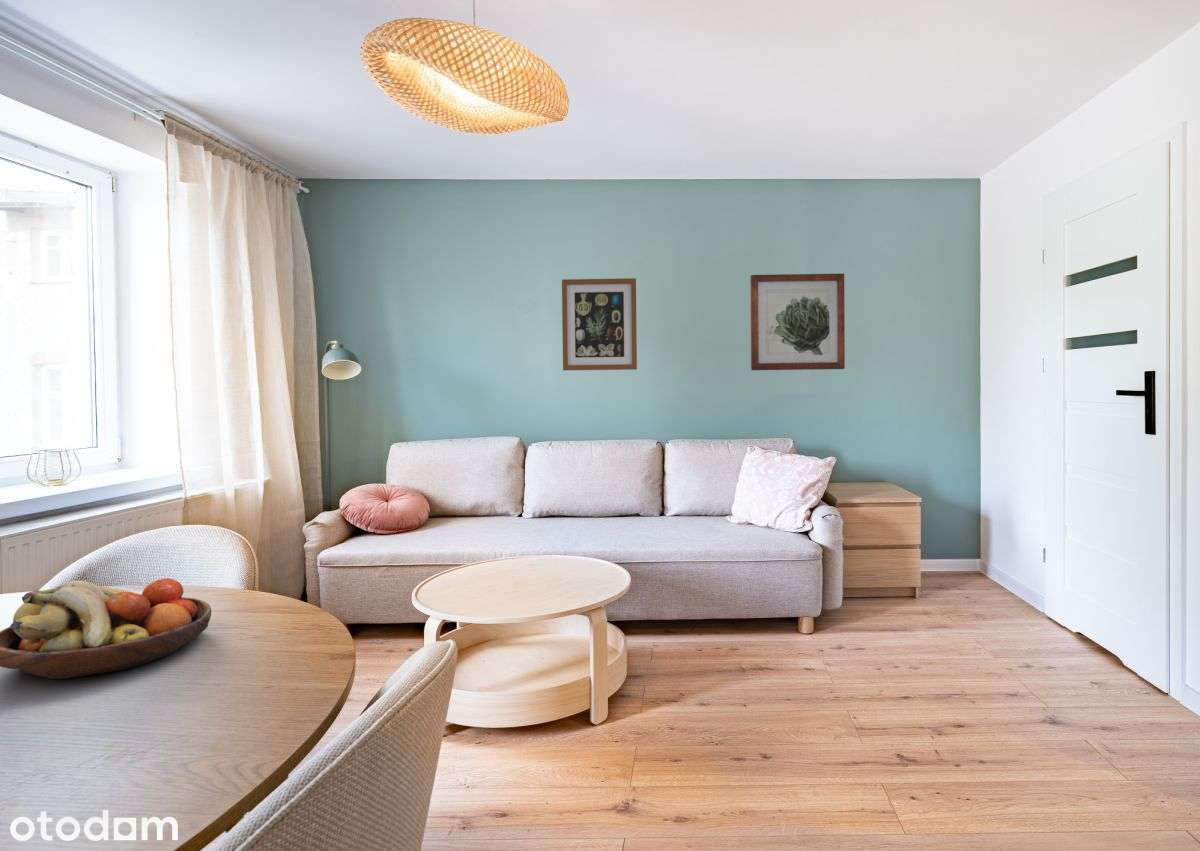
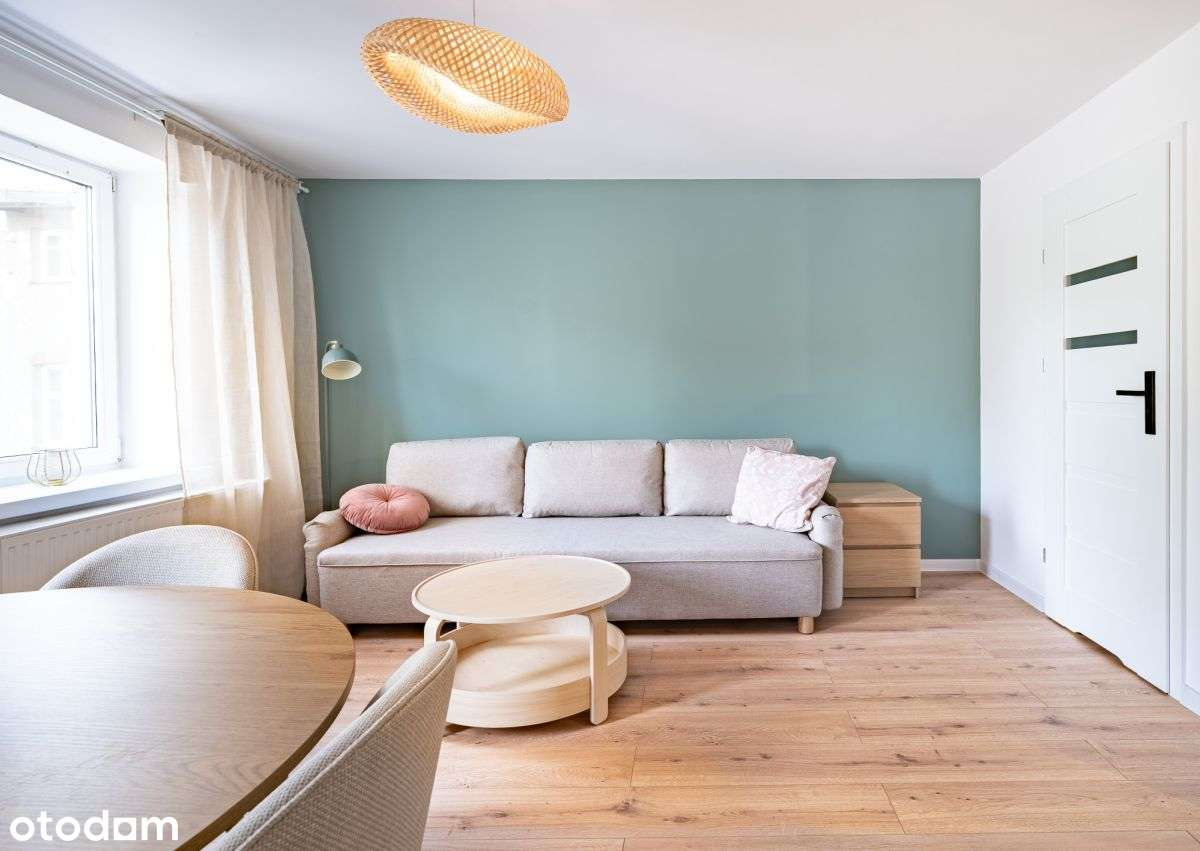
- wall art (797, 322)
- fruit bowl (109, 615)
- wall art (599, 324)
